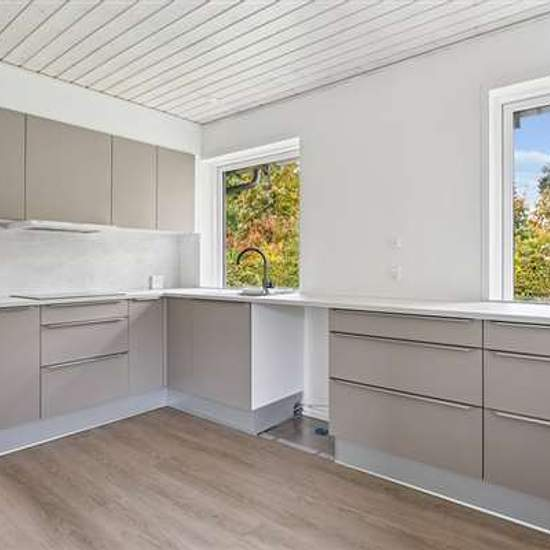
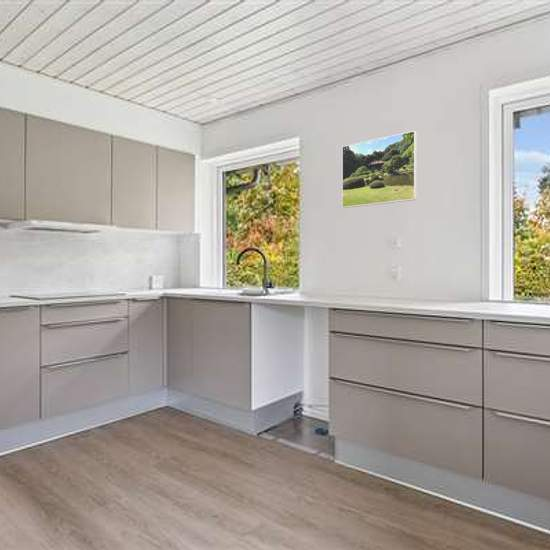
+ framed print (377, 171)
